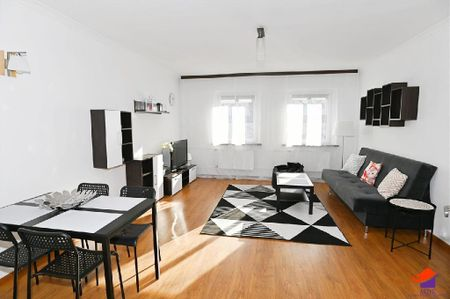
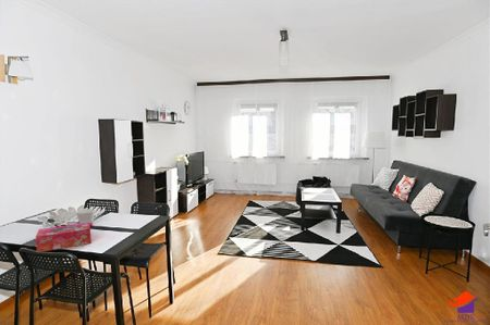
+ cup (86, 218)
+ tissue box (64, 236)
